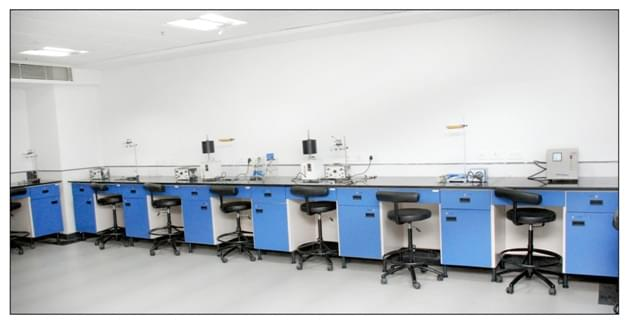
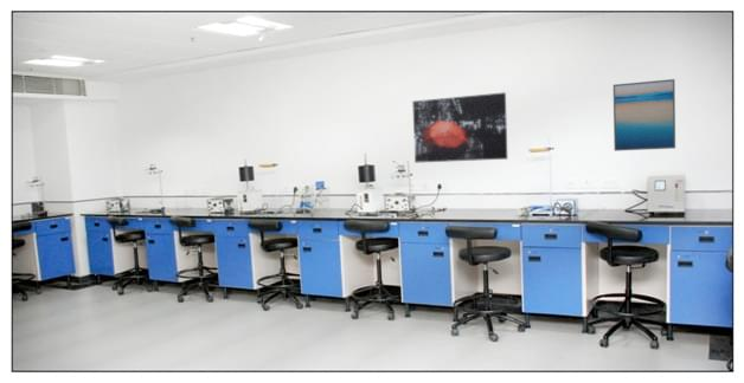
+ wall art (643, 116)
+ wall art (458, 129)
